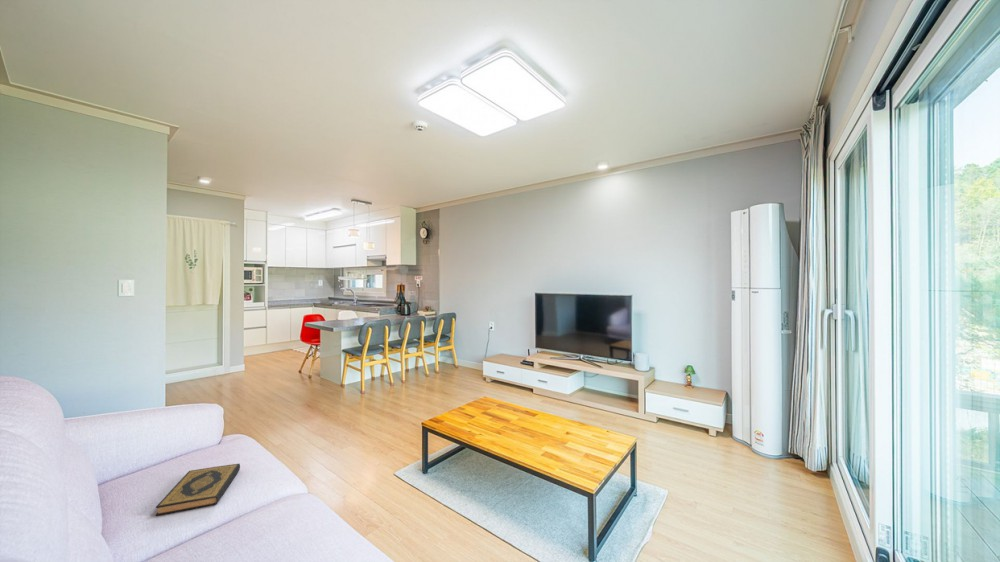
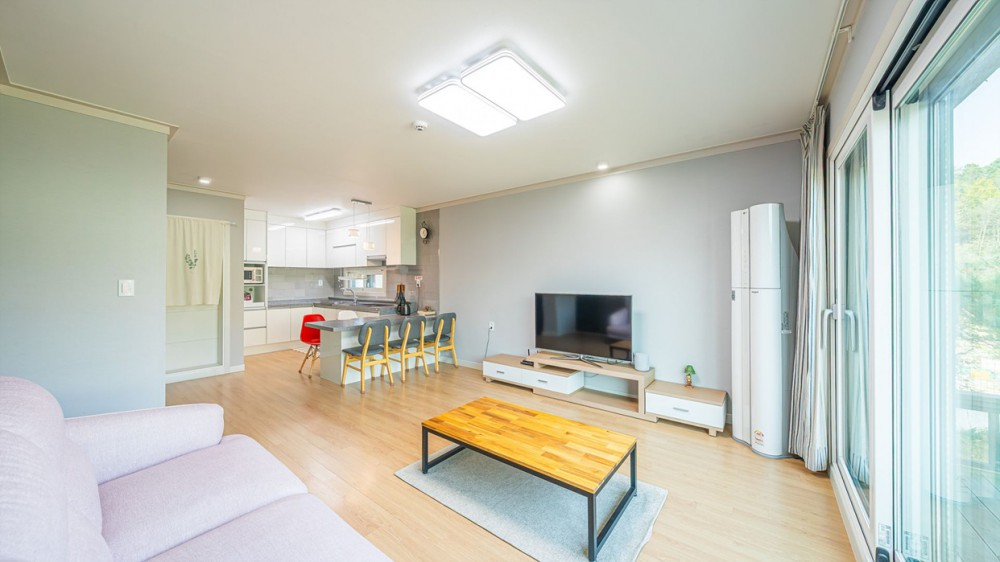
- hardback book (202, 486)
